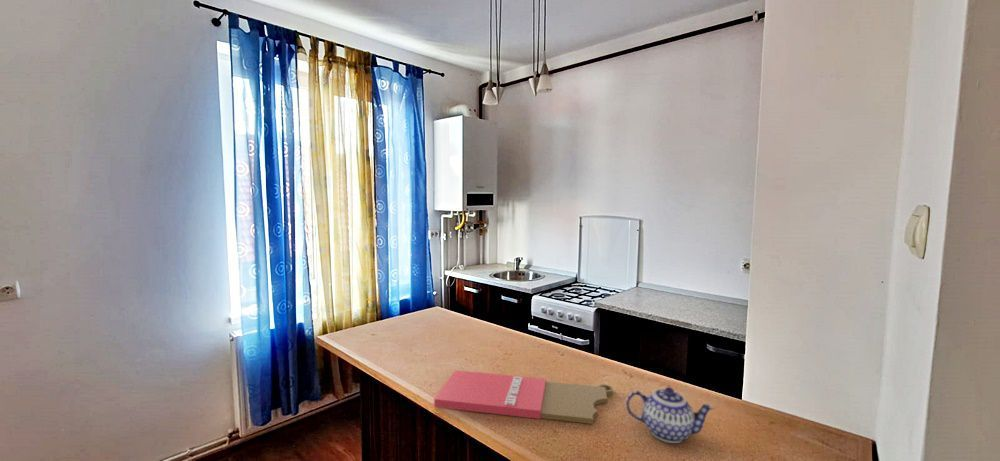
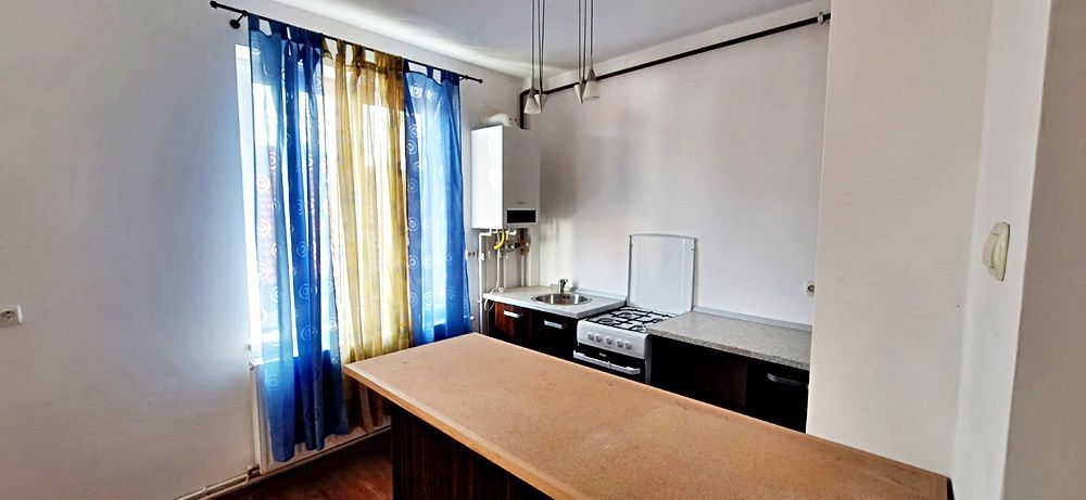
- cutting board (527, 393)
- teapot (668, 410)
